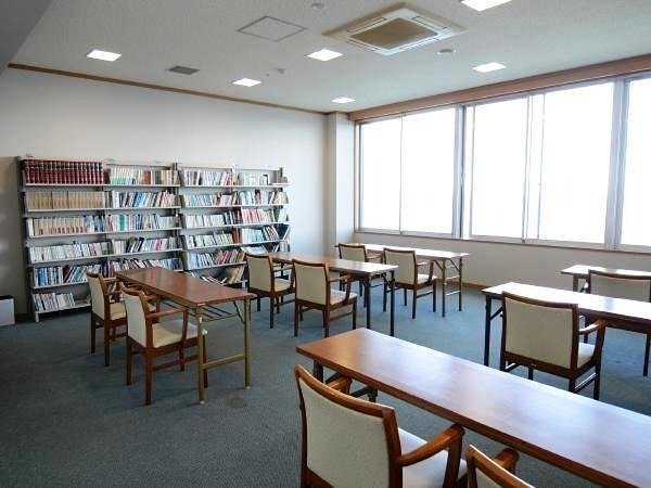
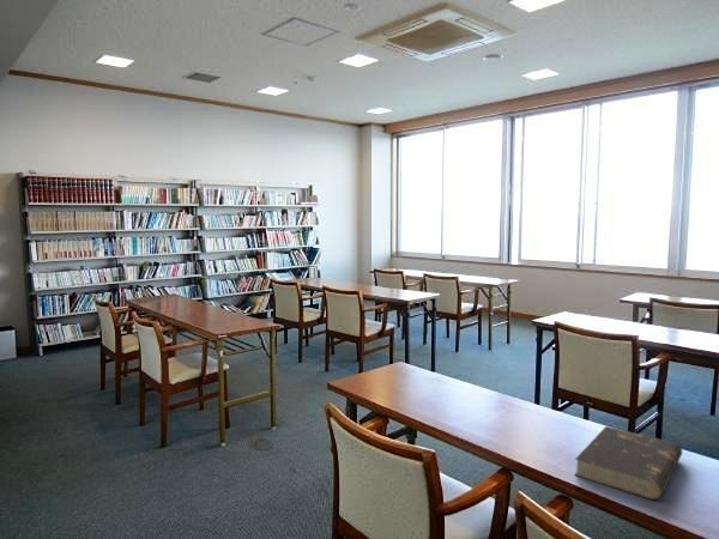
+ book (629, 459)
